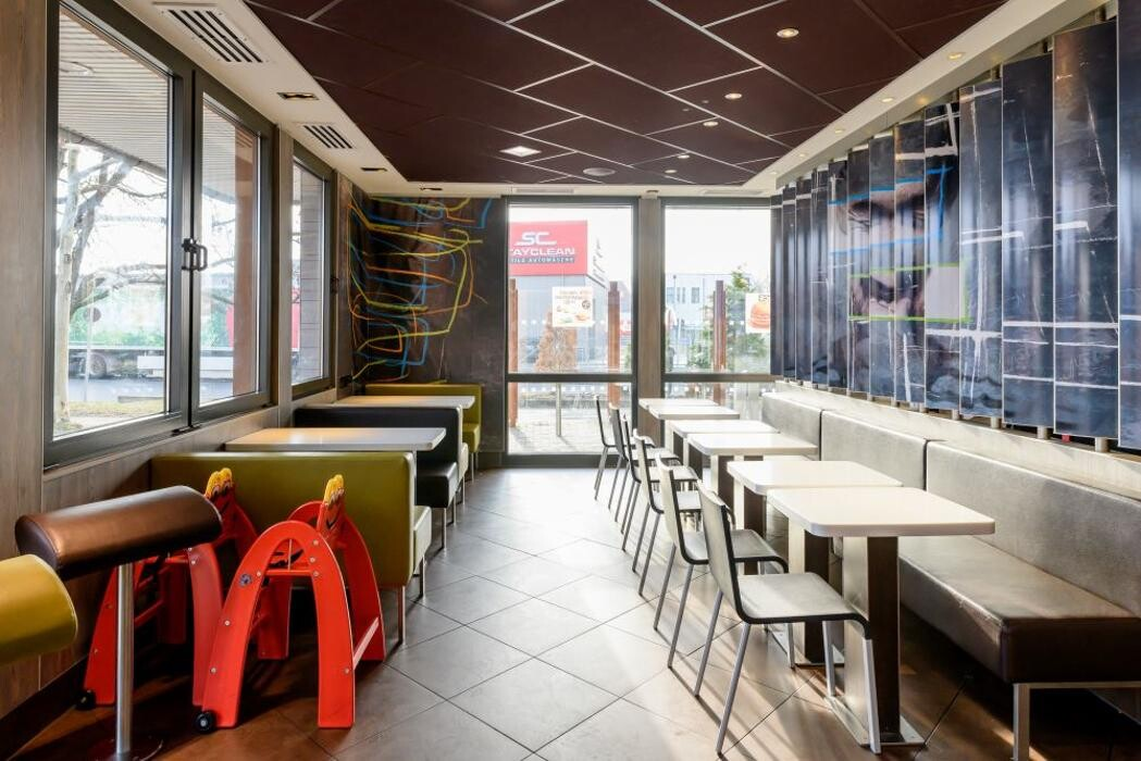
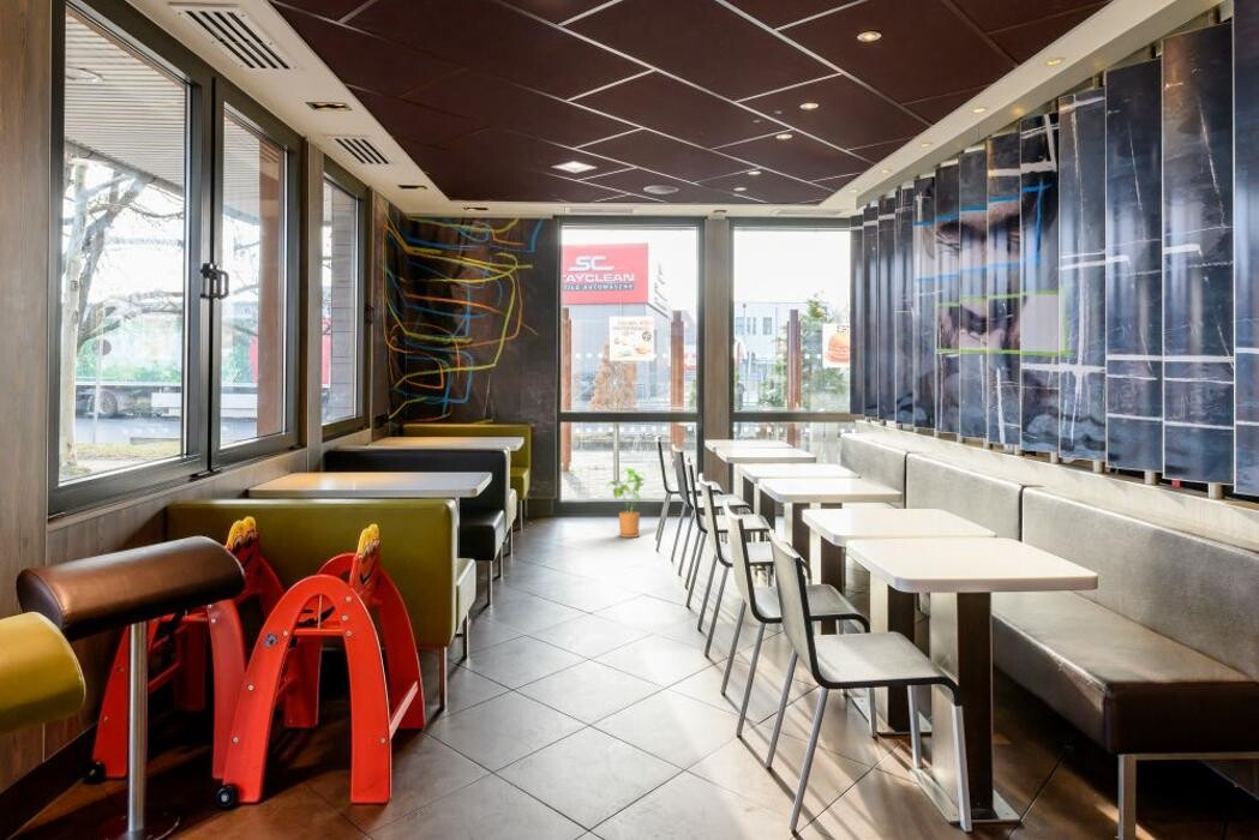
+ house plant (626, 503)
